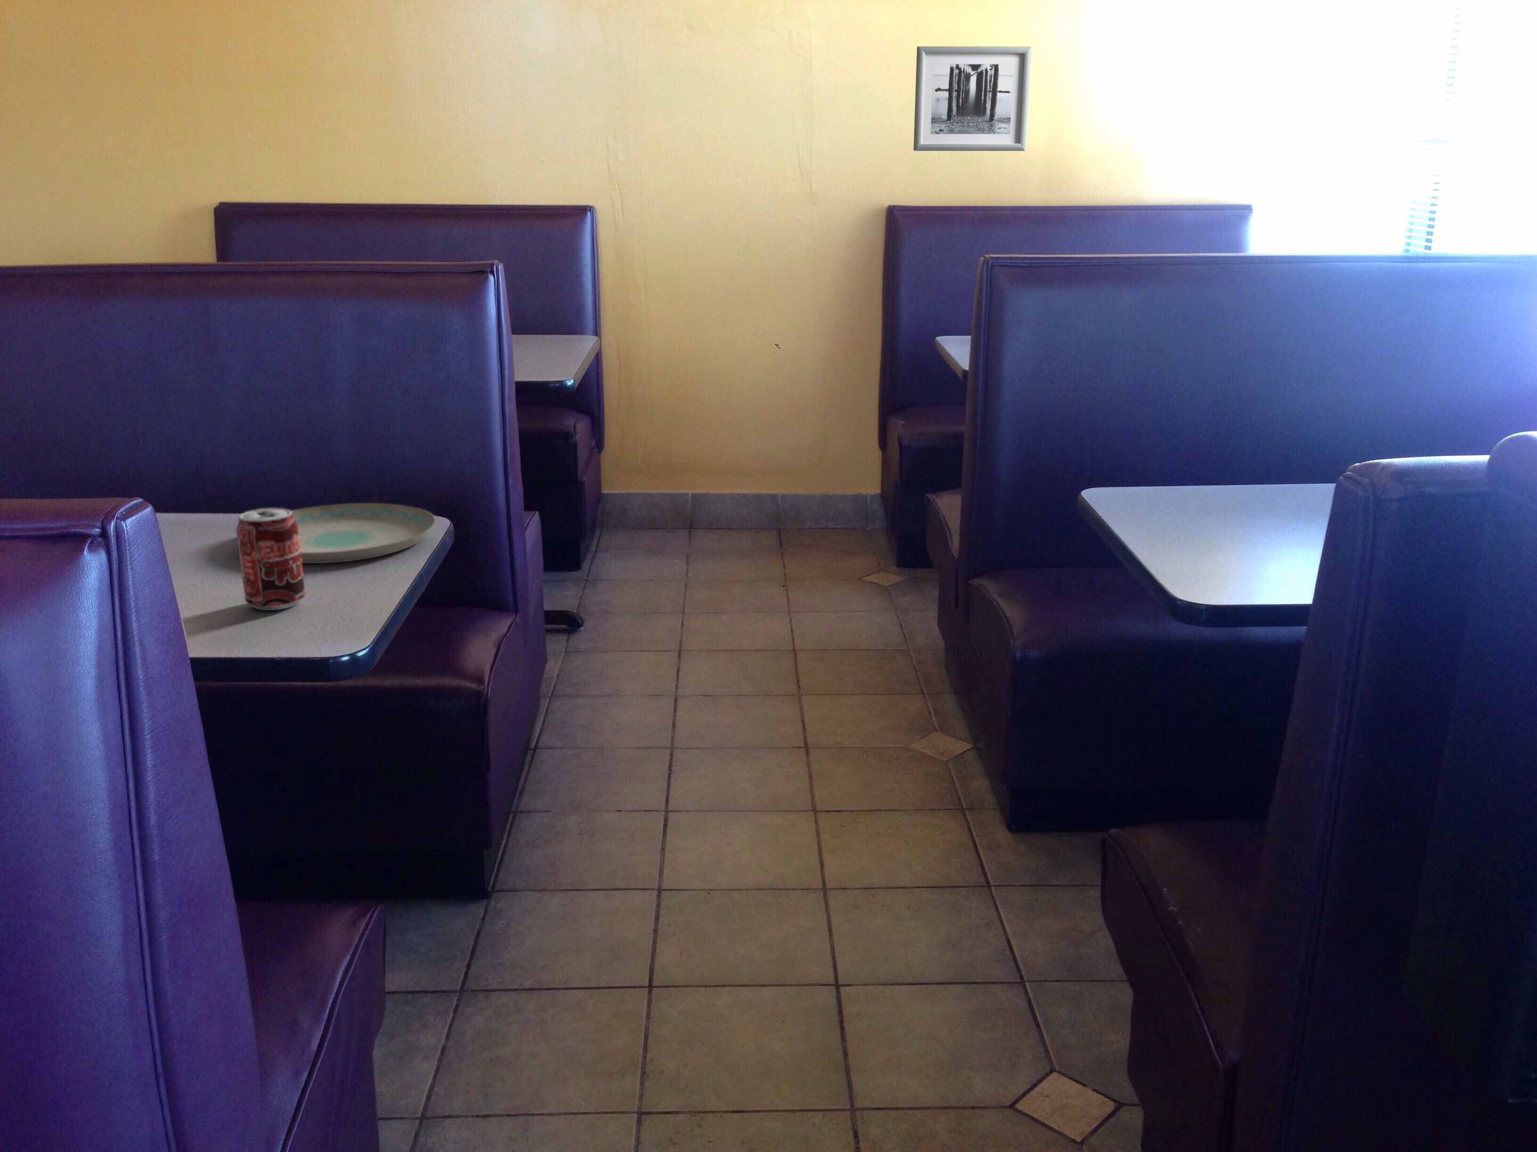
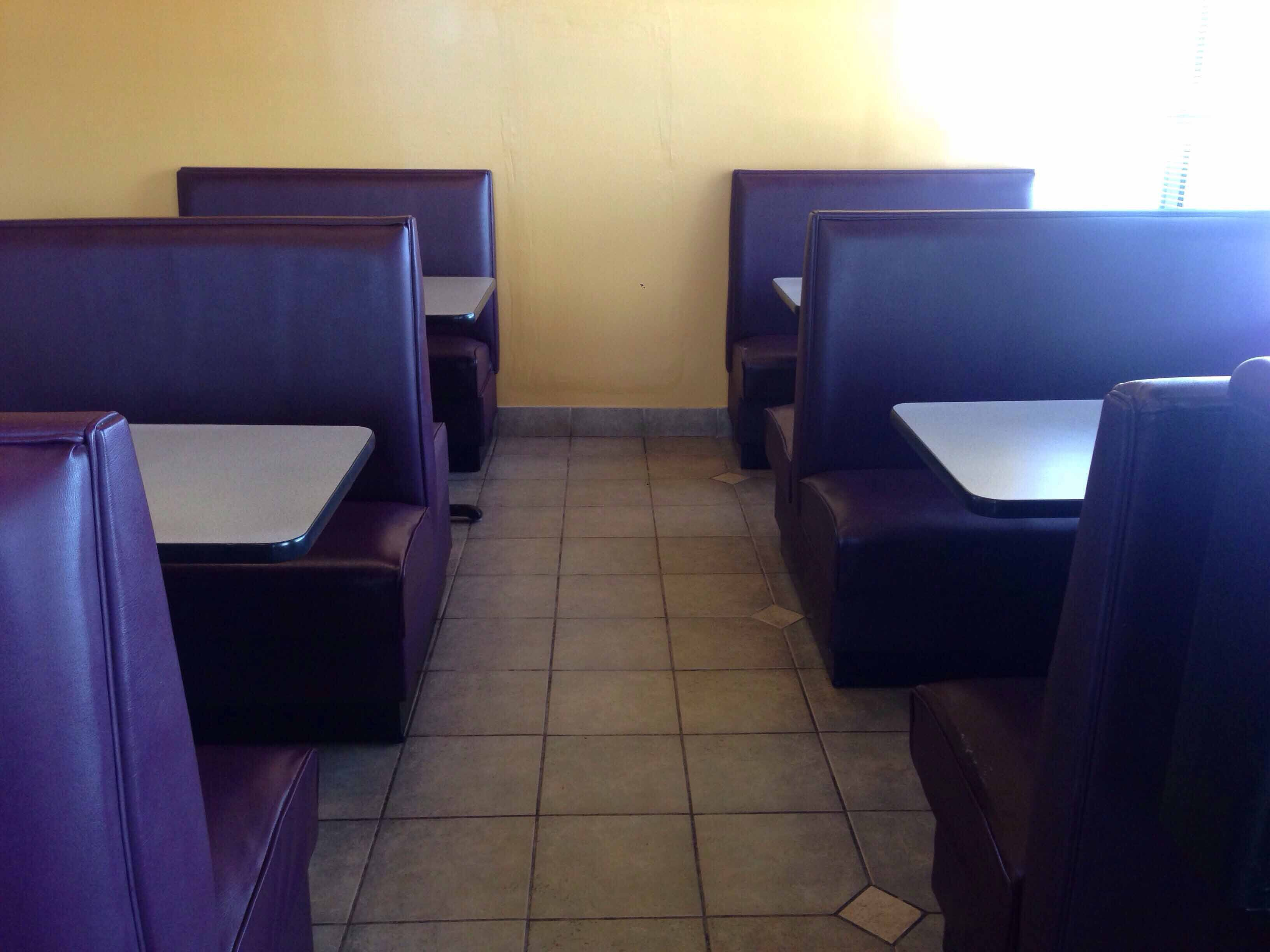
- beverage can (270, 557)
- wall art (972, 99)
- plate (340, 534)
